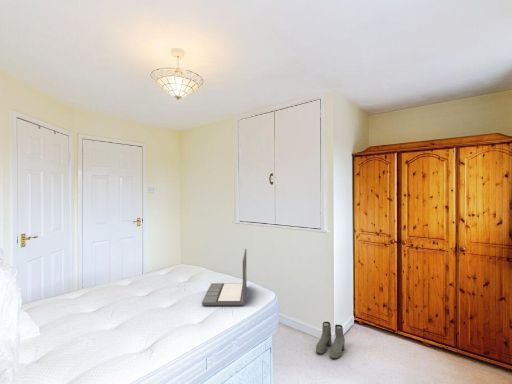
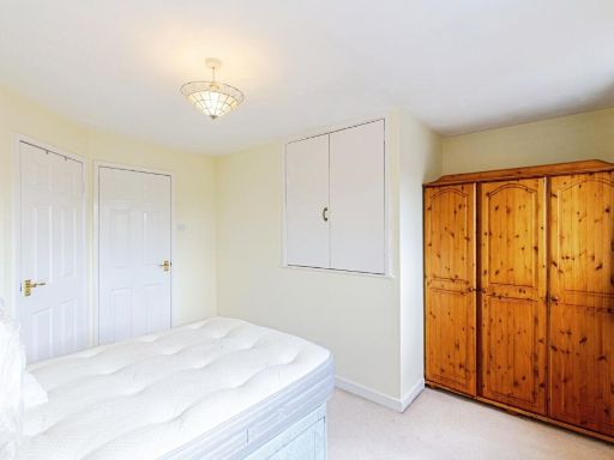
- laptop (226, 283)
- boots (330, 338)
